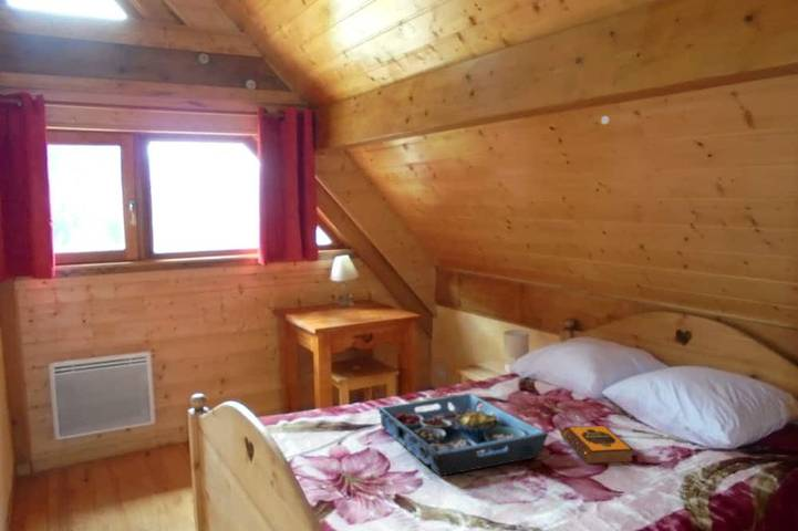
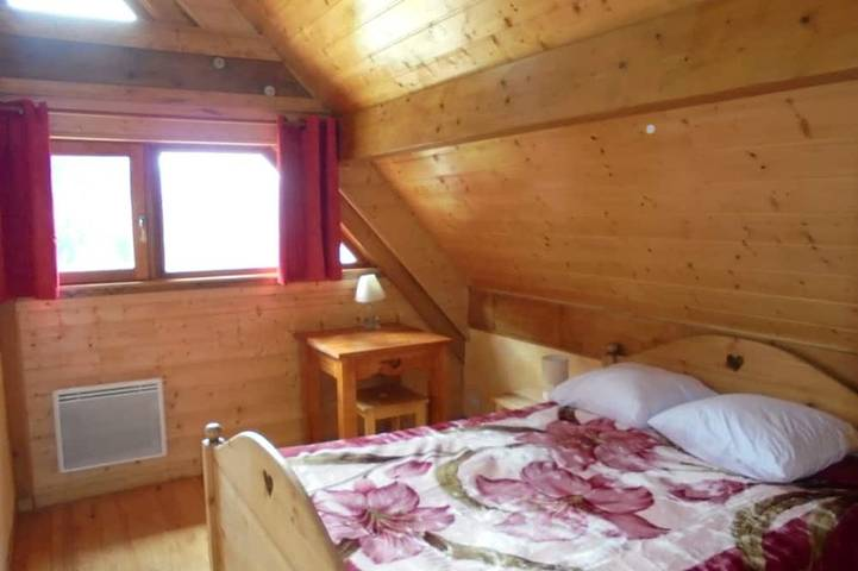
- hardback book (594, 444)
- serving tray (457, 428)
